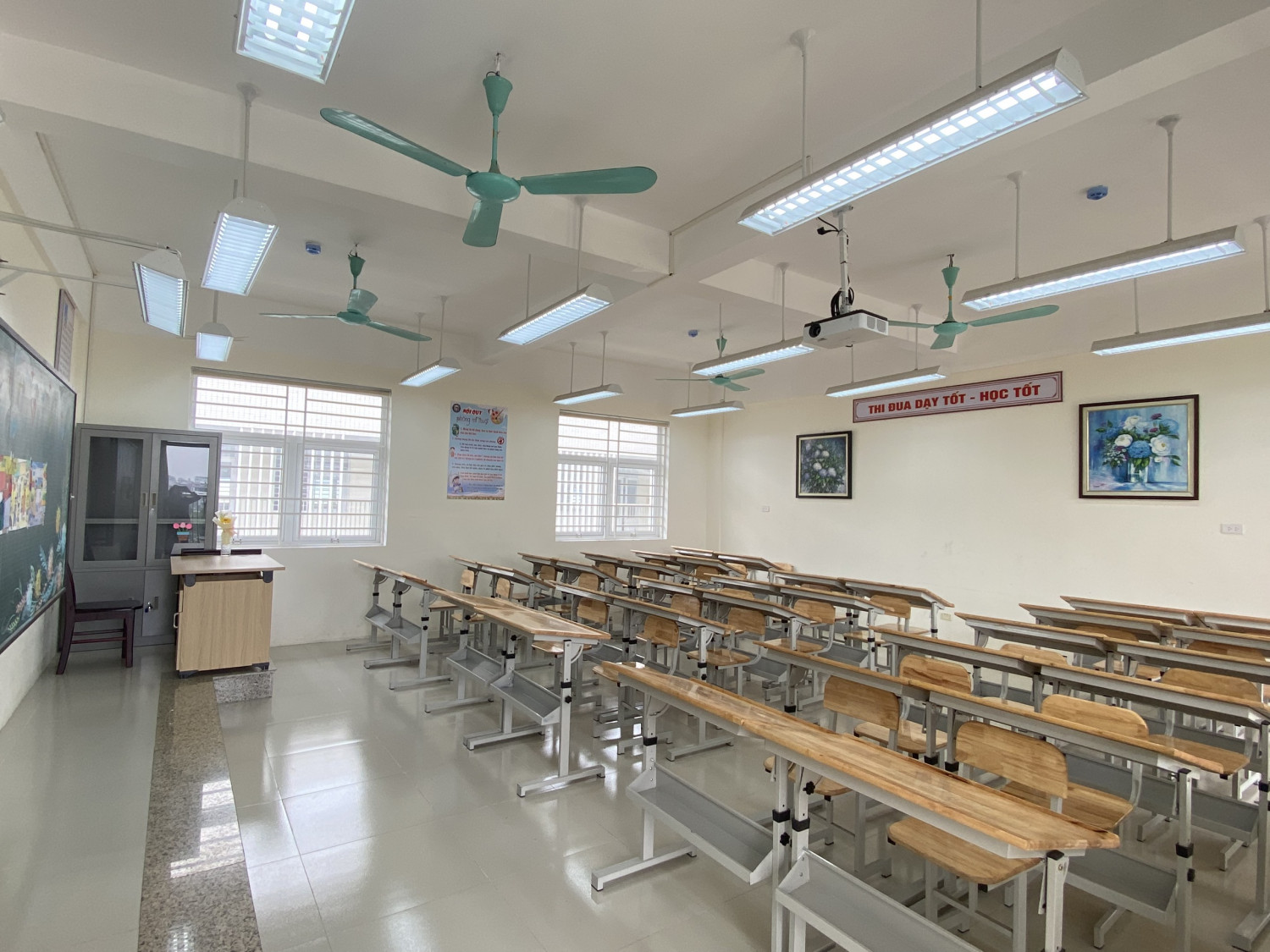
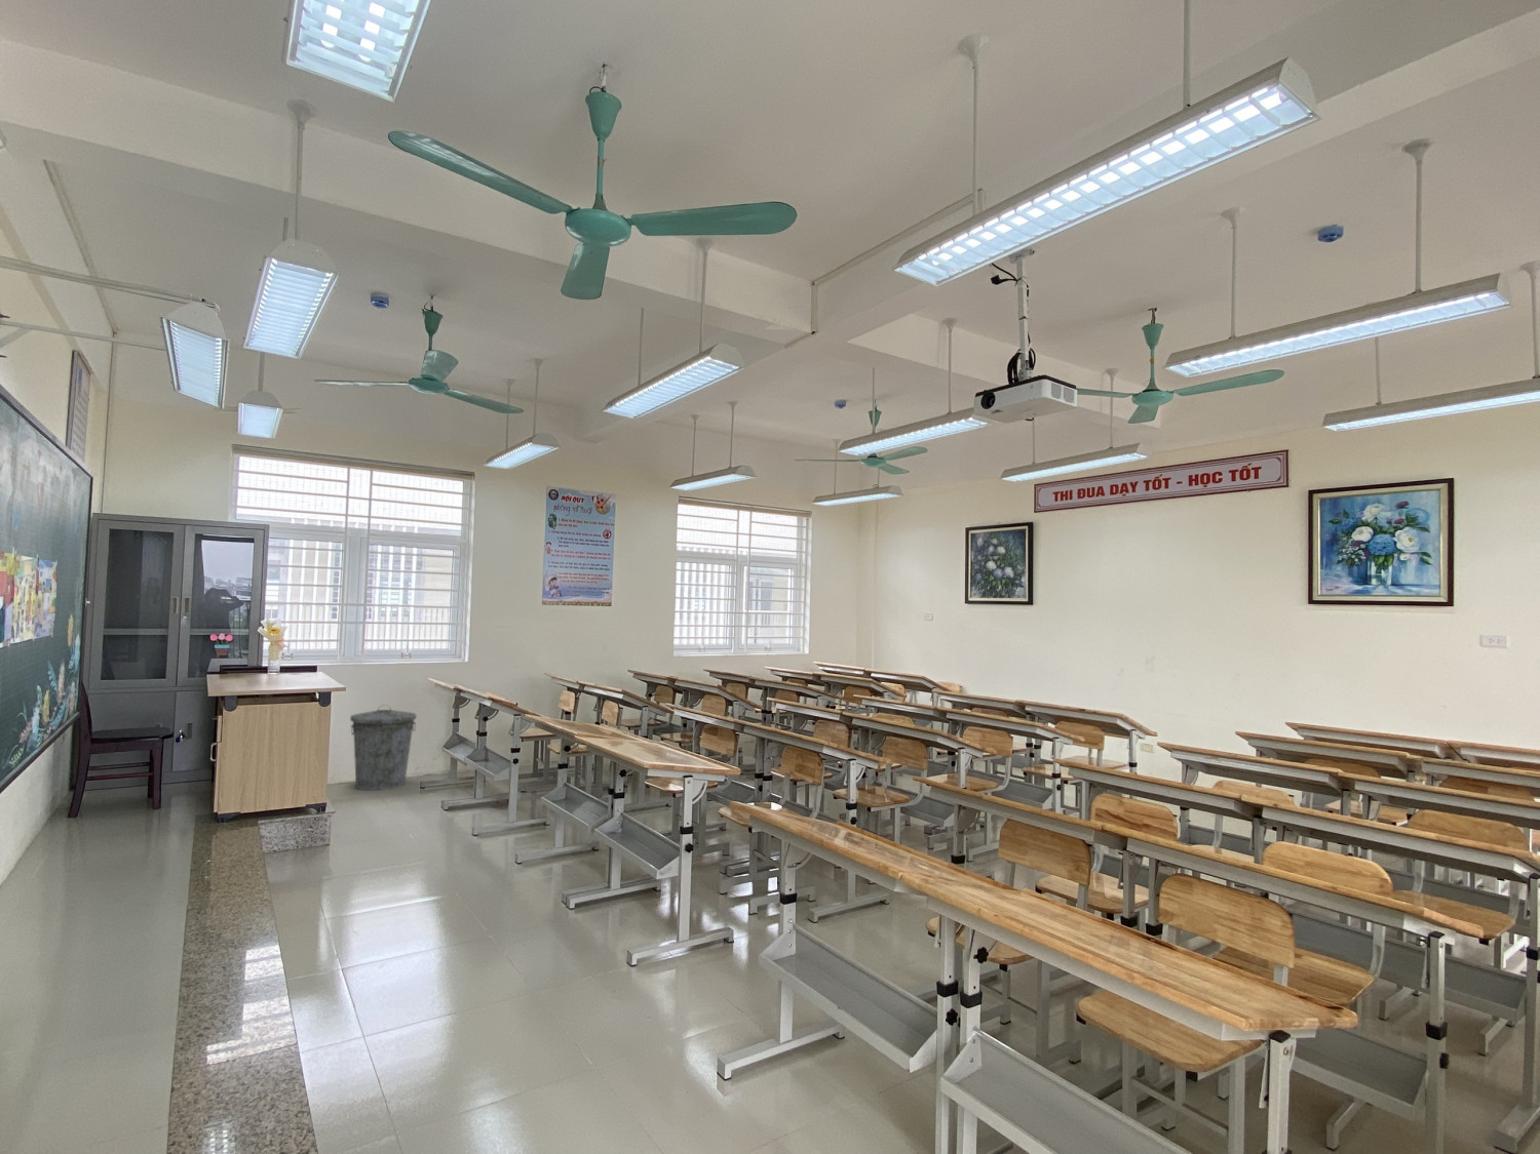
+ trash can (382, 744)
